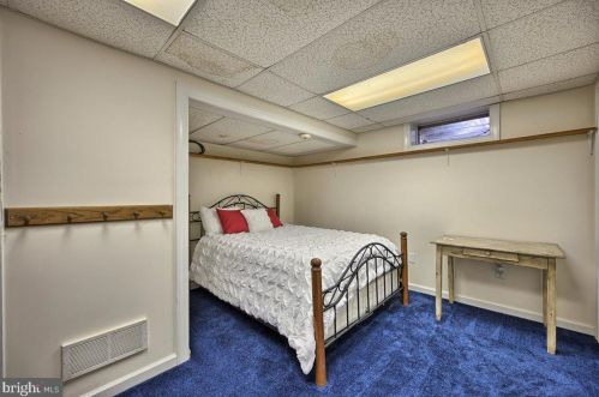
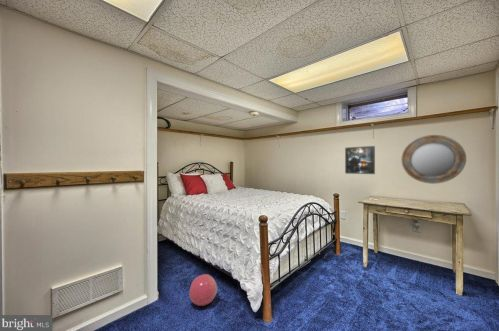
+ home mirror (431, 159)
+ ball (203, 289)
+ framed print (359, 160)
